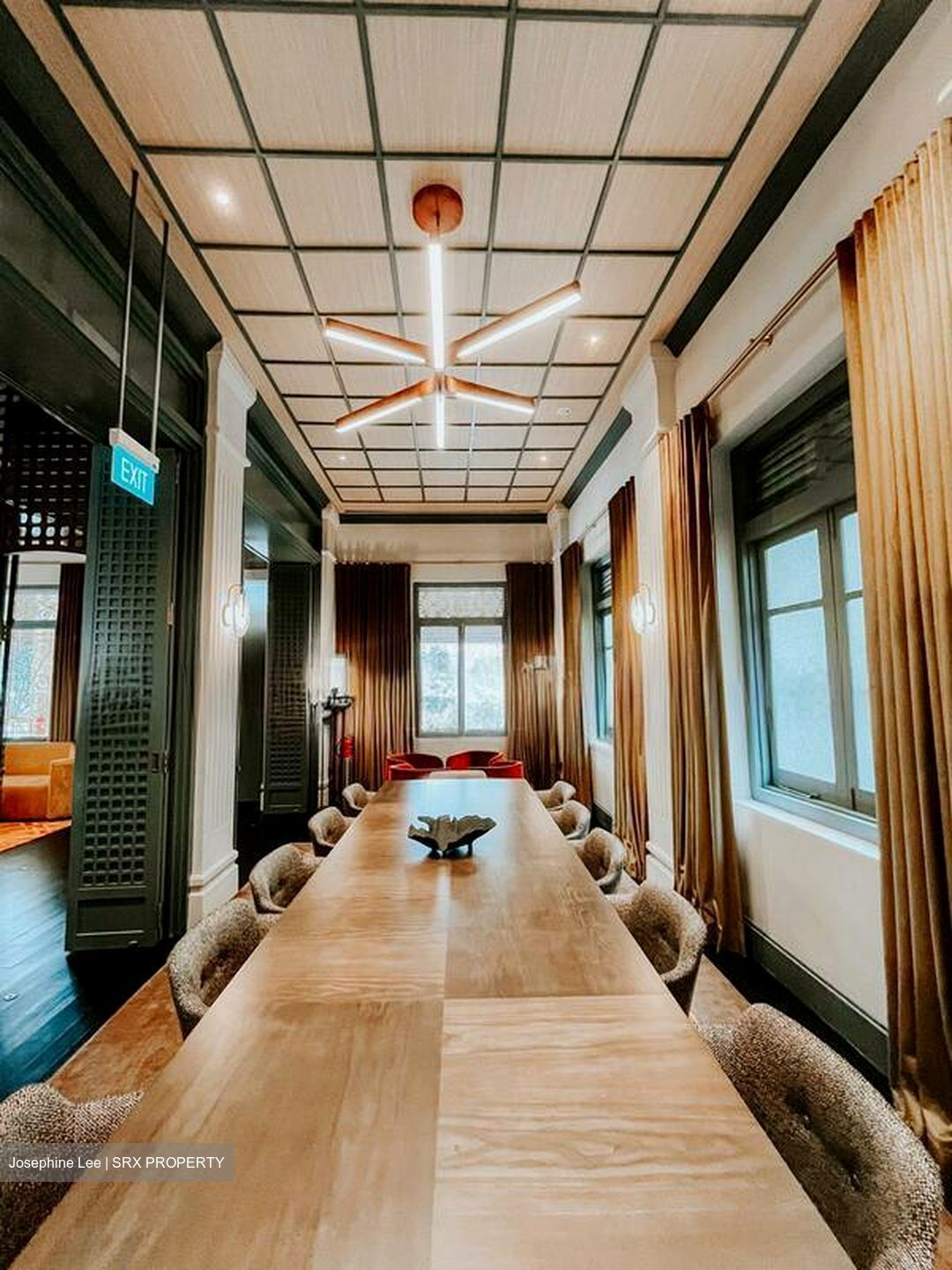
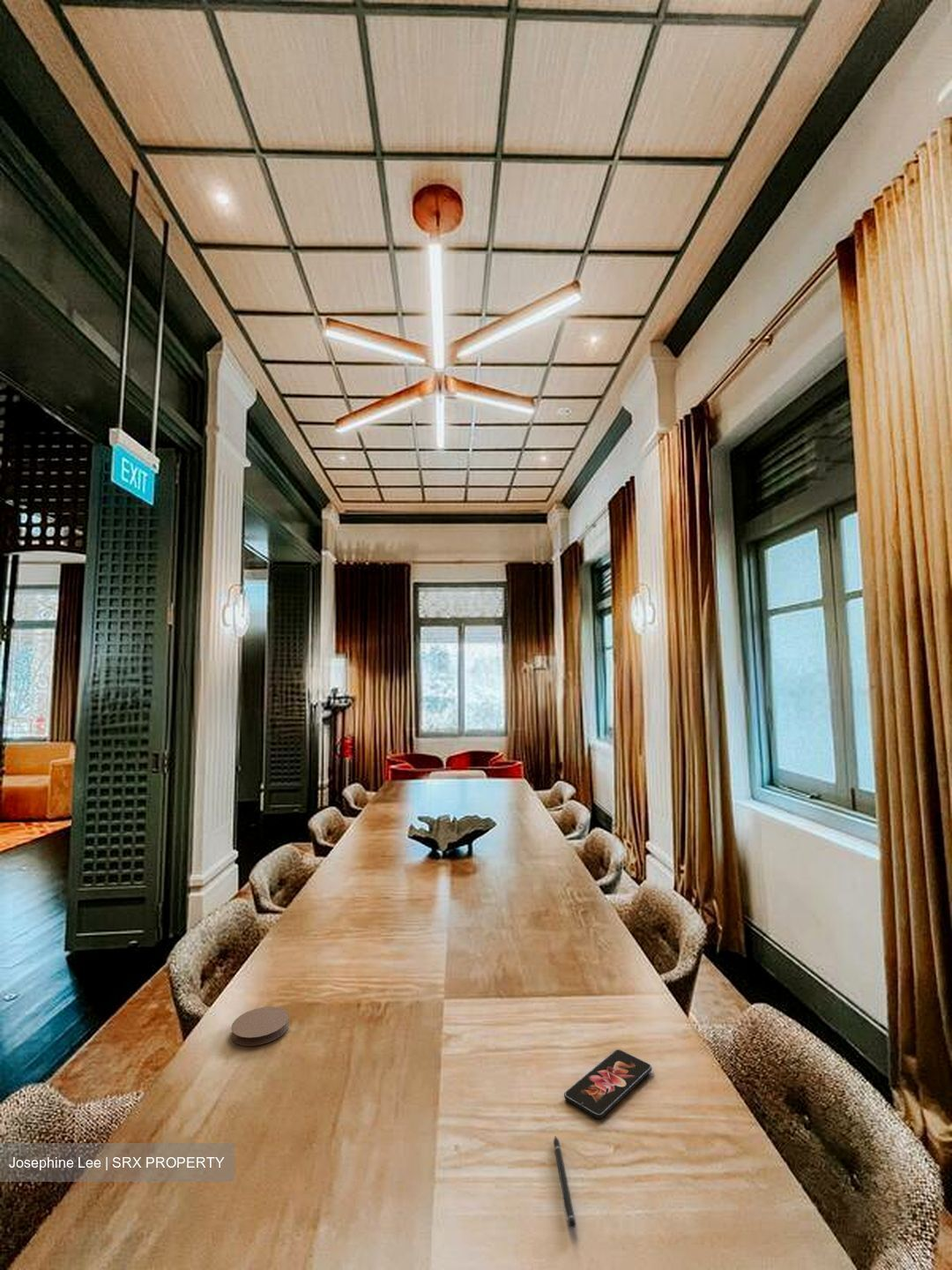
+ pen (562, 1176)
+ smartphone (609, 1081)
+ coaster (260, 1025)
